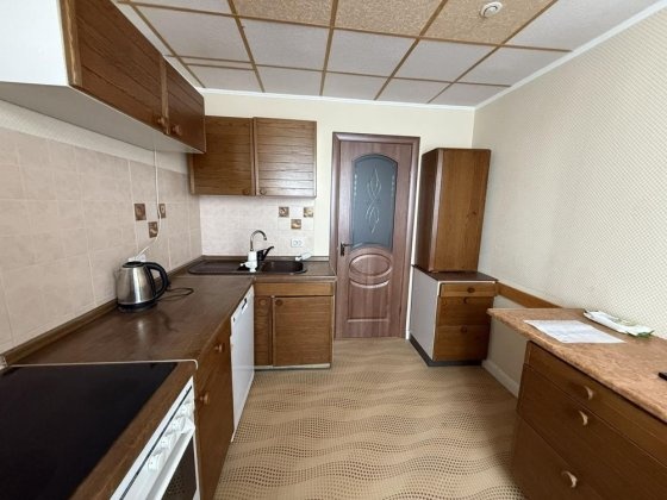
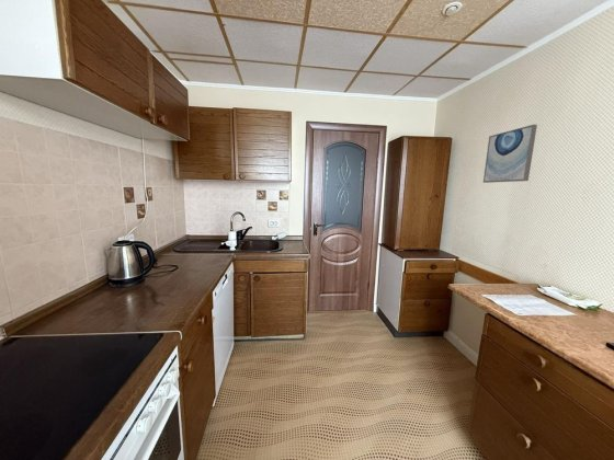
+ wall art (507, 157)
